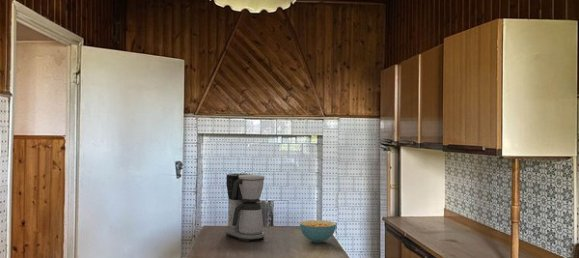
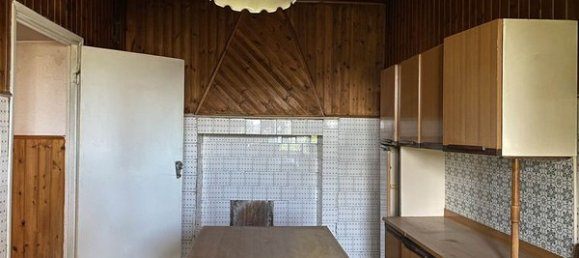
- cereal bowl (317, 232)
- coffee maker (241, 205)
